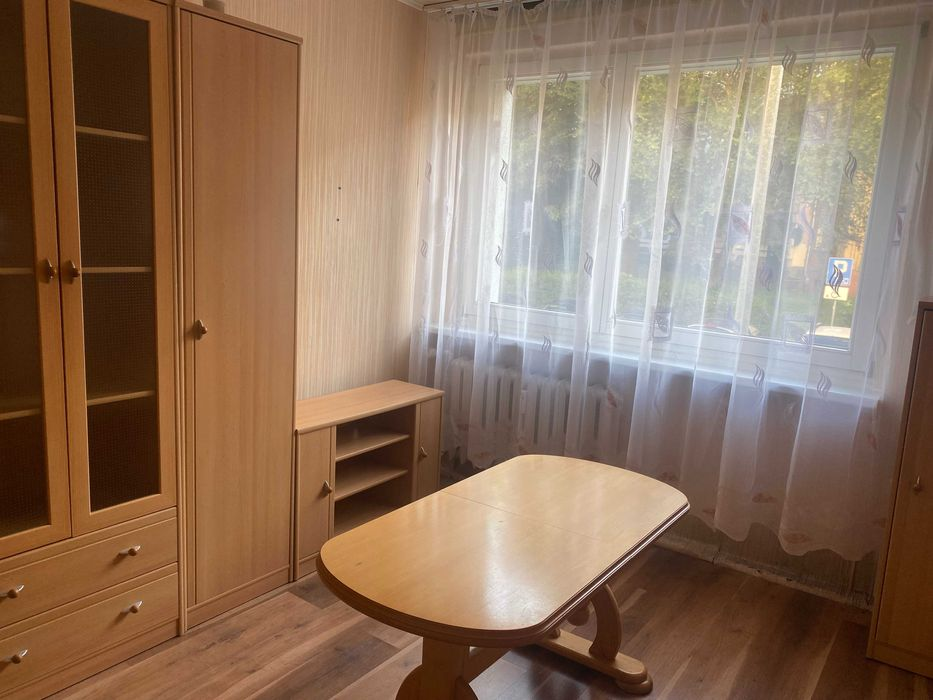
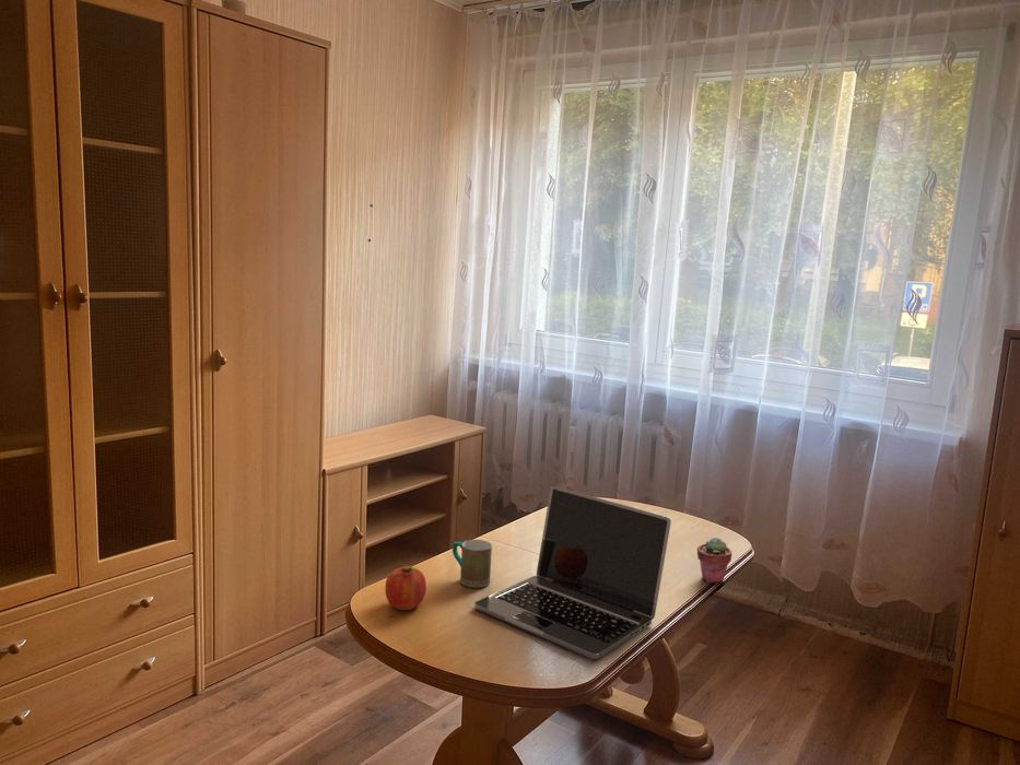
+ fruit (406, 585)
+ mug (470, 561)
+ potted succulent (714, 557)
+ laptop (571, 563)
